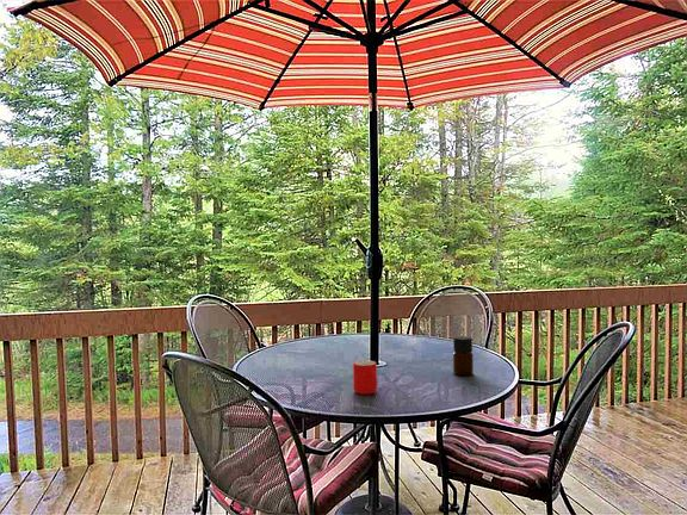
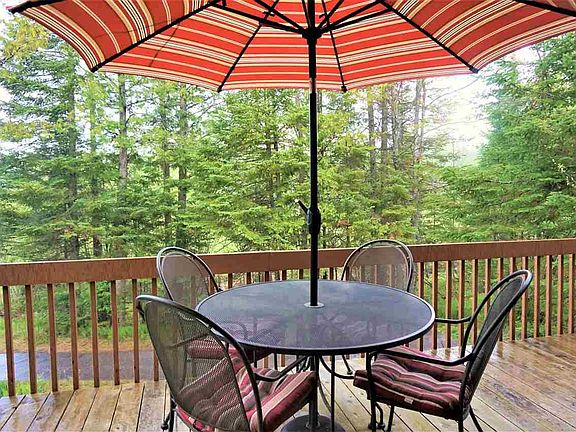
- cup (367, 378)
- bottle (463, 355)
